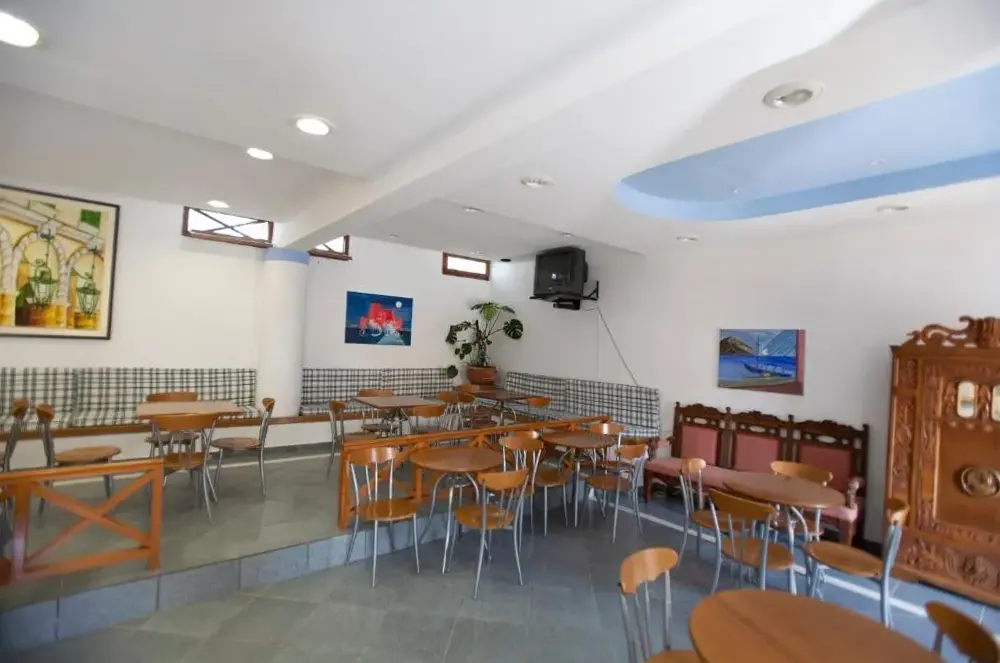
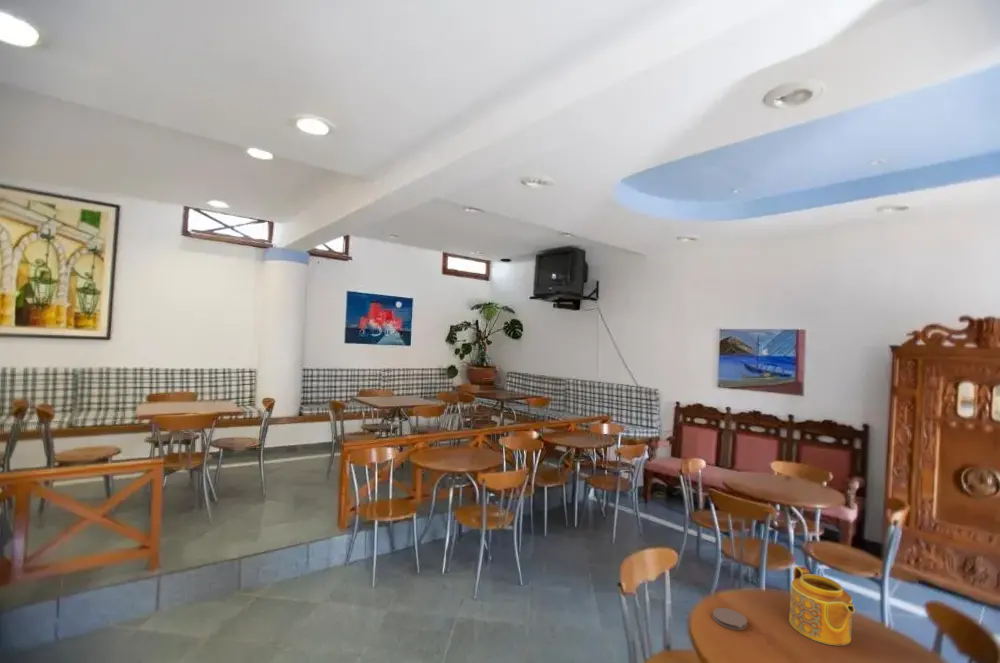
+ coaster (729, 618)
+ teapot (821, 606)
